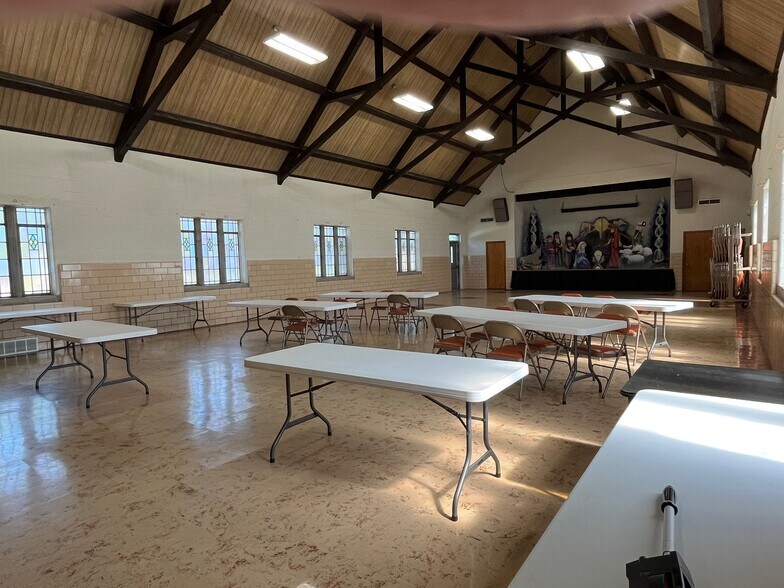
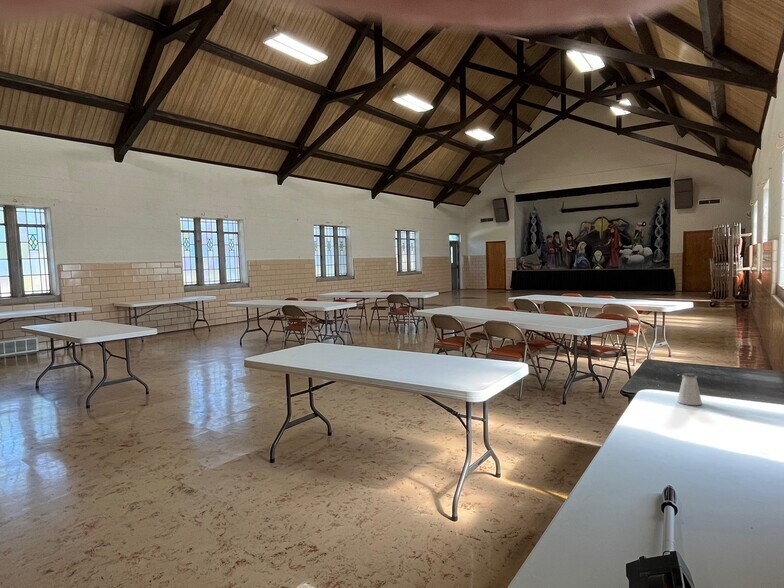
+ saltshaker (689, 388)
